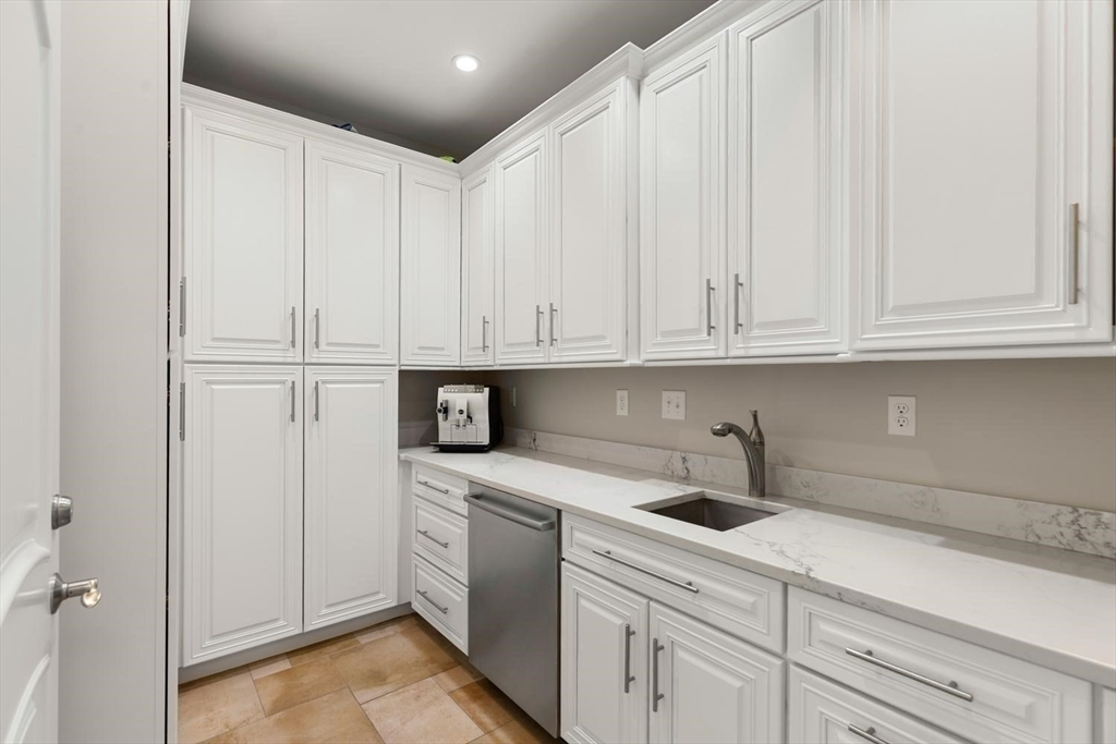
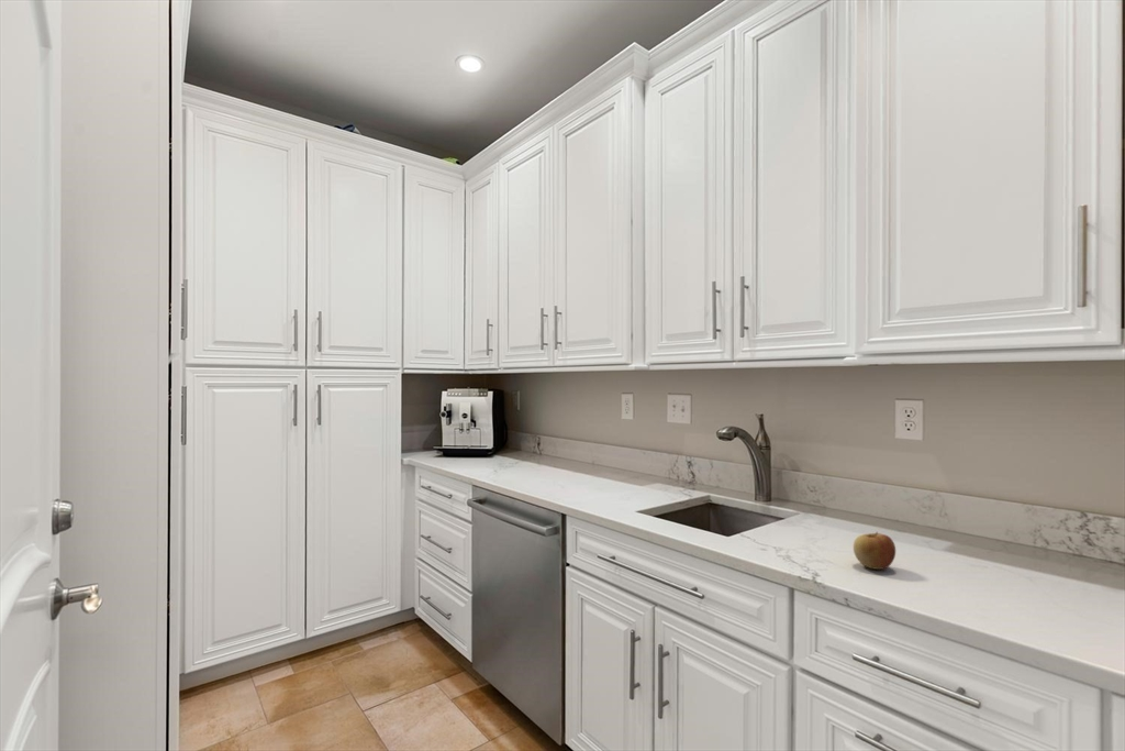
+ apple (873, 548)
